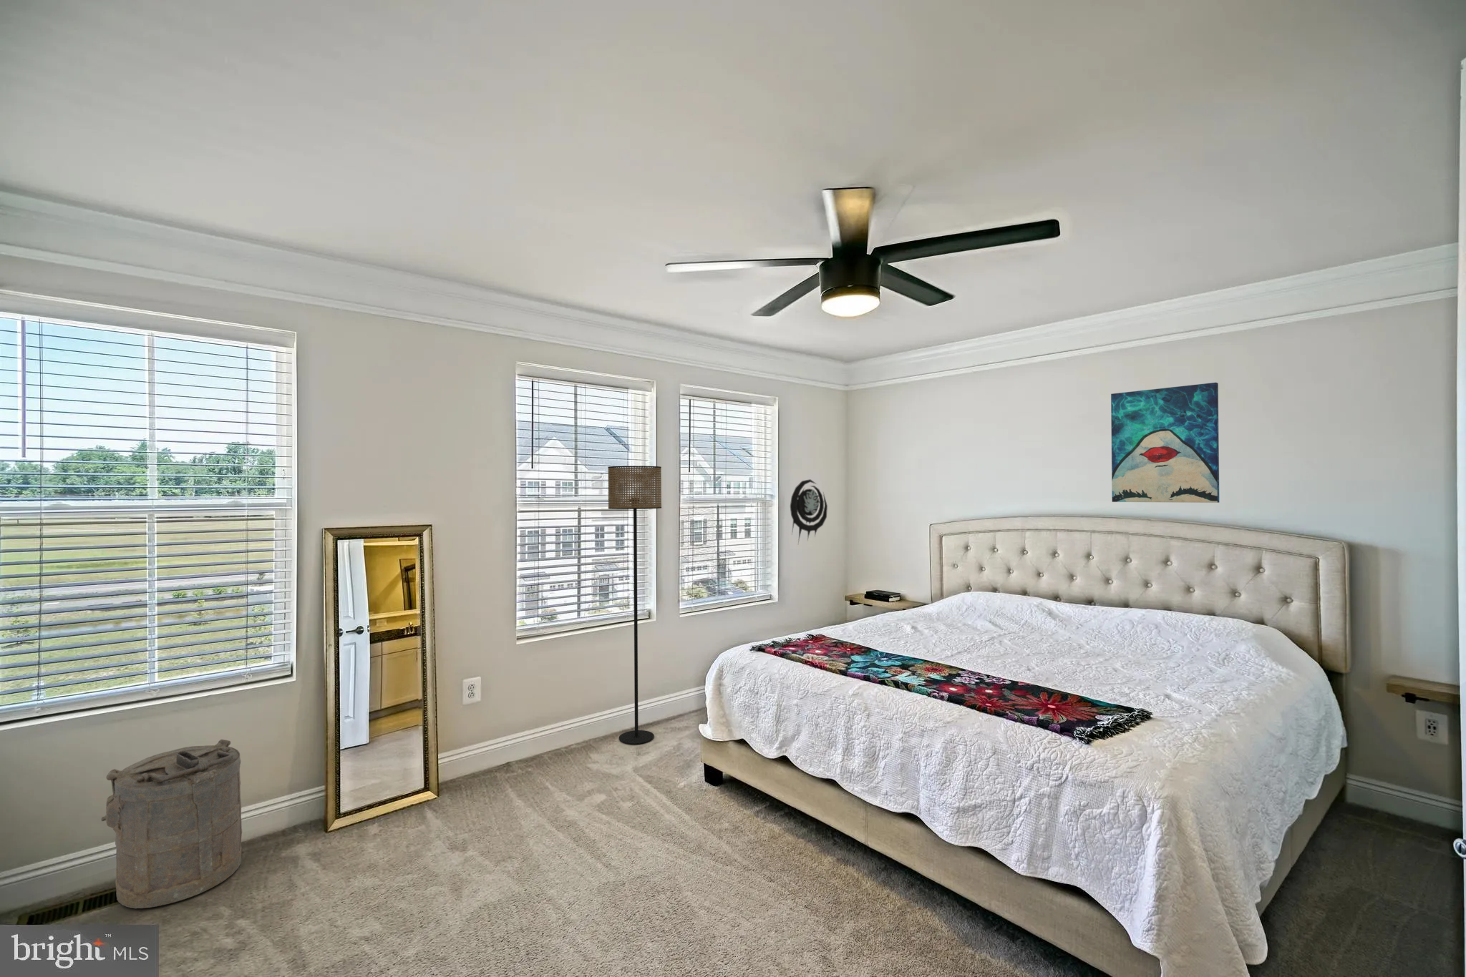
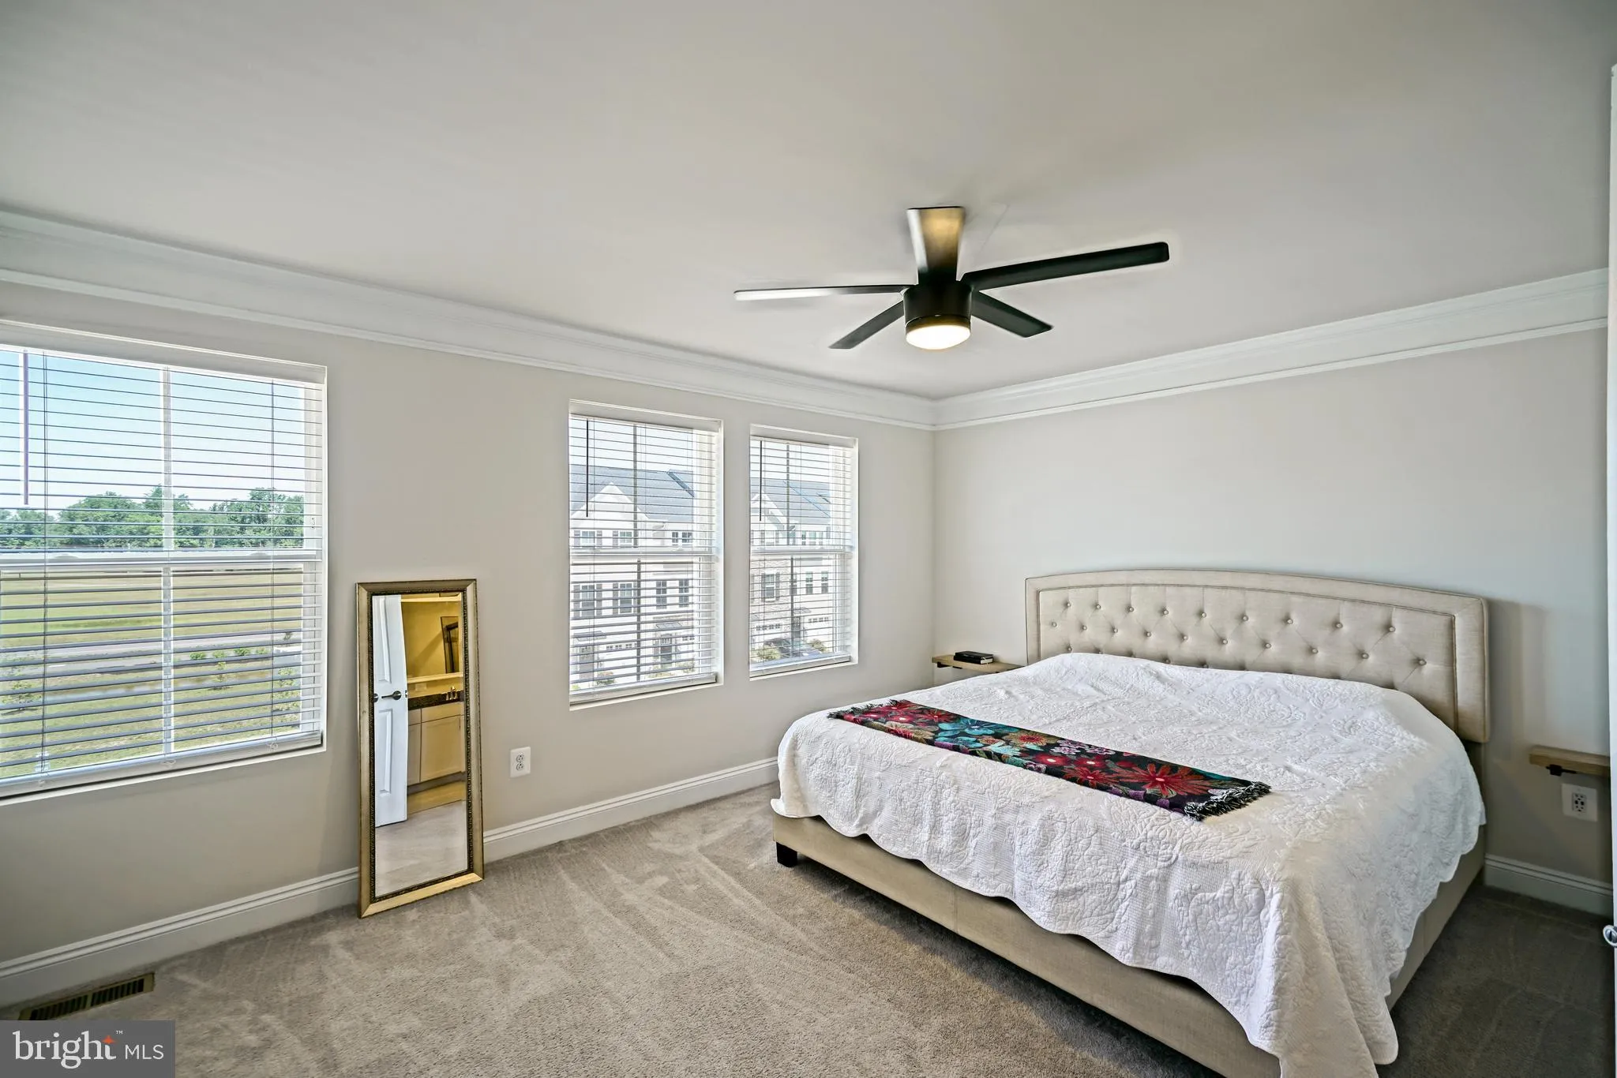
- wall ornament (809, 511)
- laundry hamper (175, 816)
- floor lamp (636, 602)
- wall art (1162, 445)
